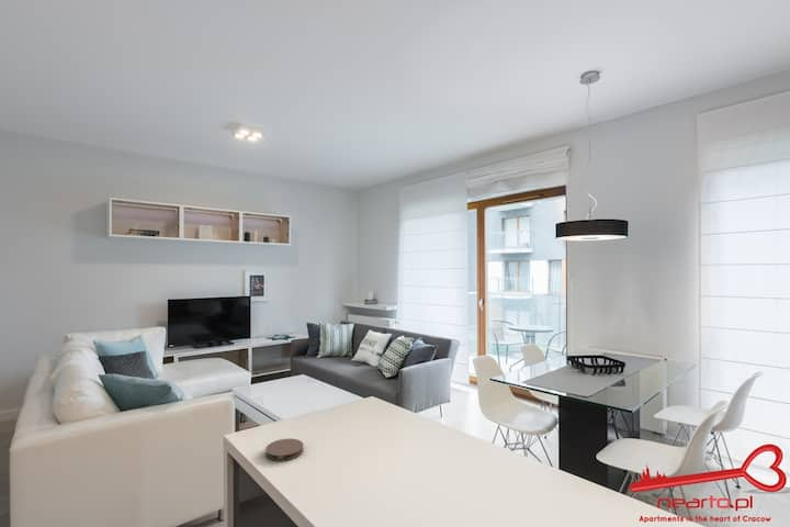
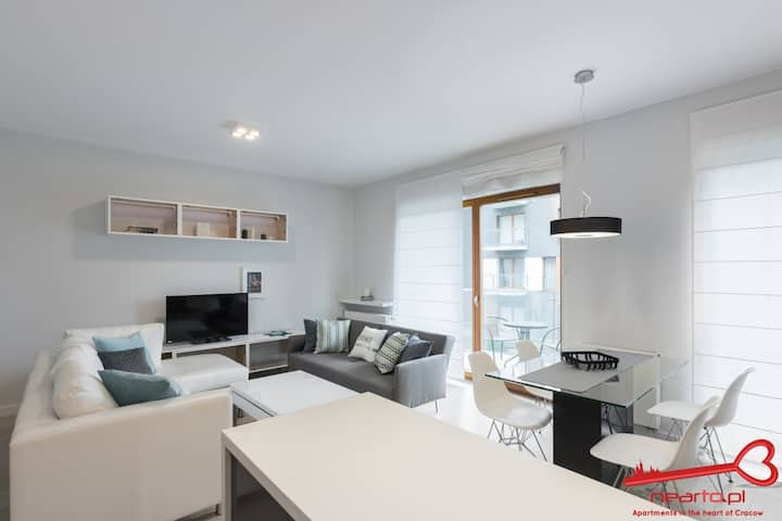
- coaster (284, 449)
